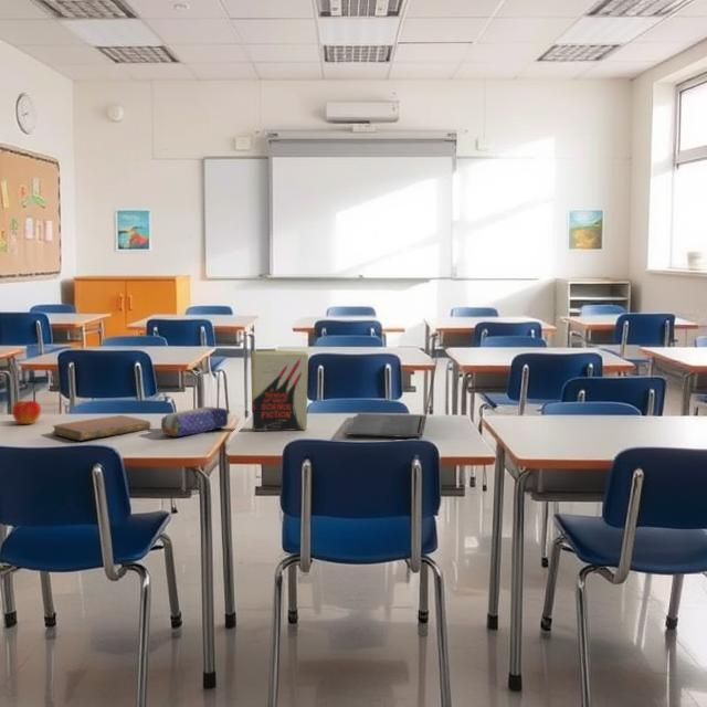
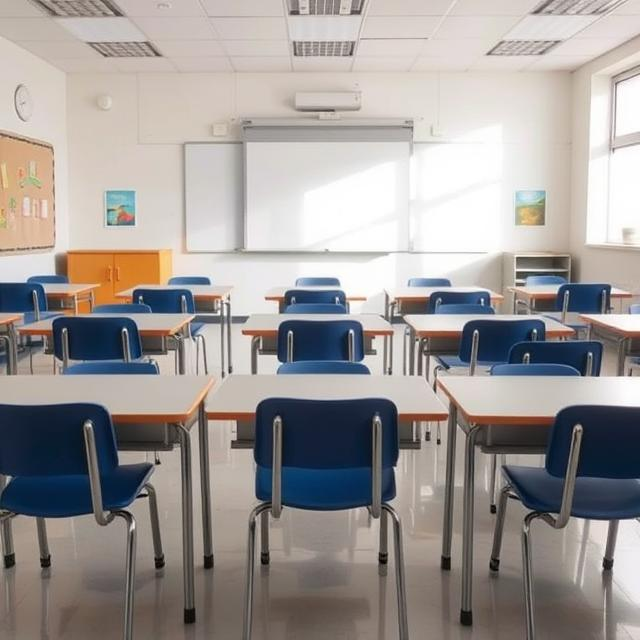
- pencil case (194, 420)
- laptop (393, 414)
- notebook (102, 426)
- apple (27, 411)
- book (279, 390)
